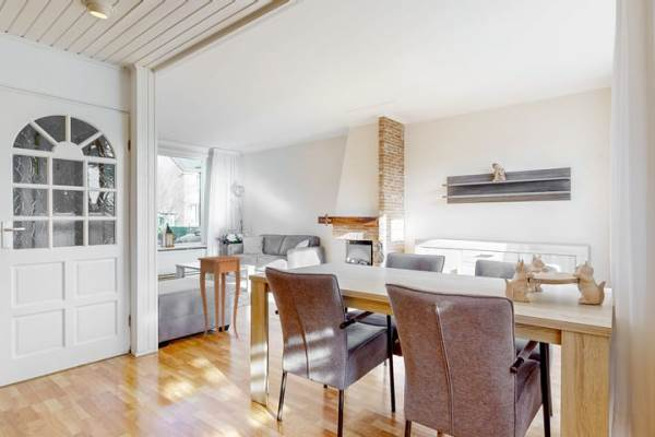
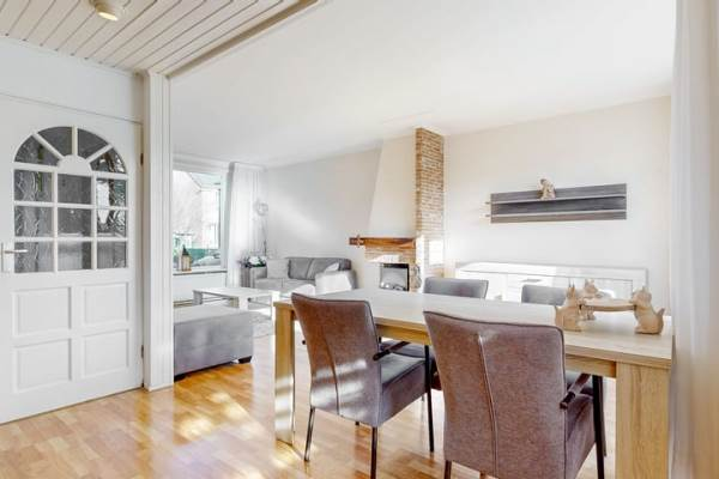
- side table (222, 297)
